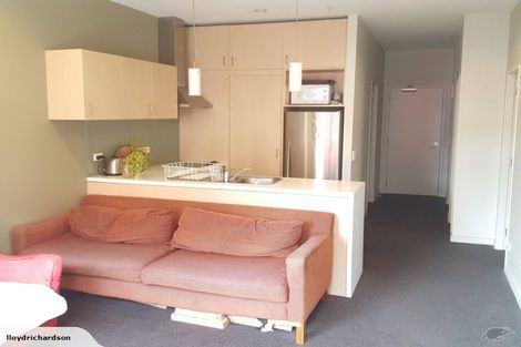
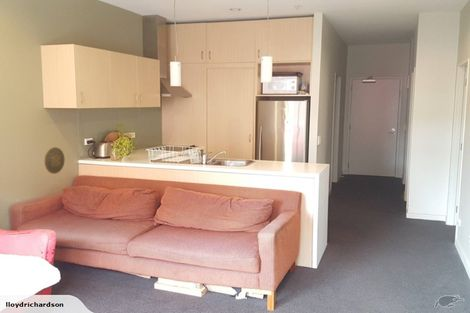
+ decorative plate (55, 160)
